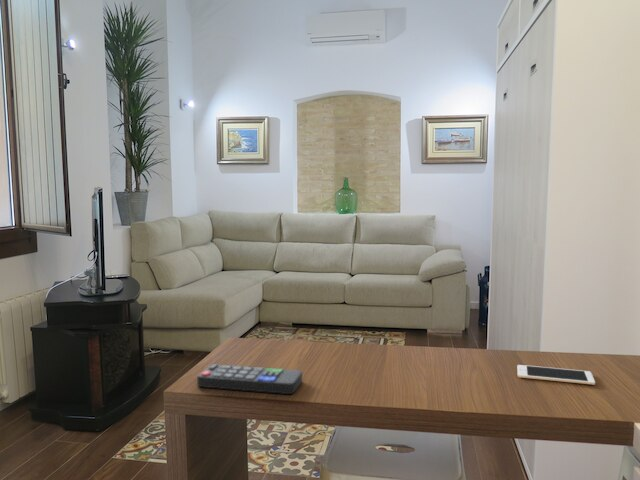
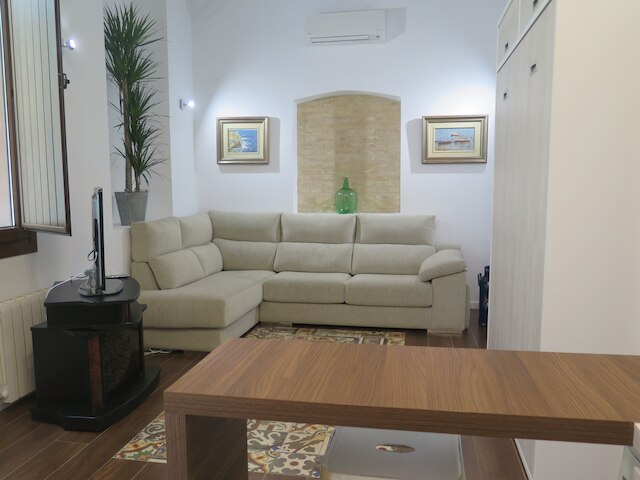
- cell phone (554, 374)
- remote control (250, 377)
